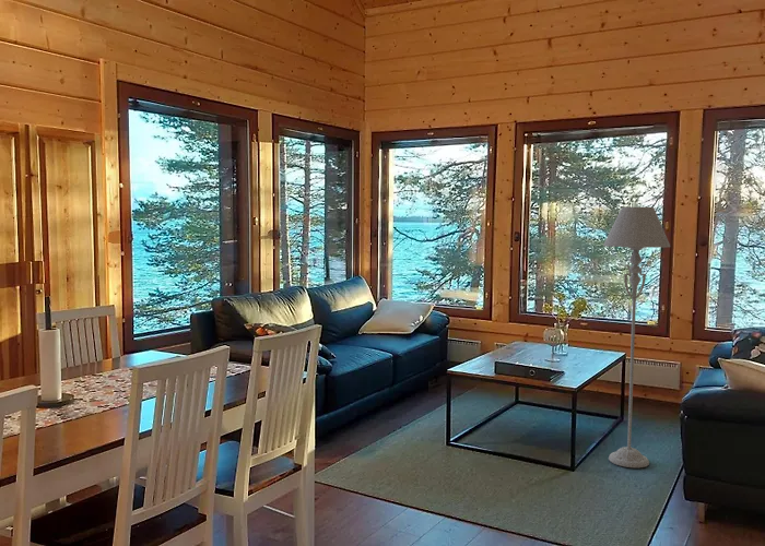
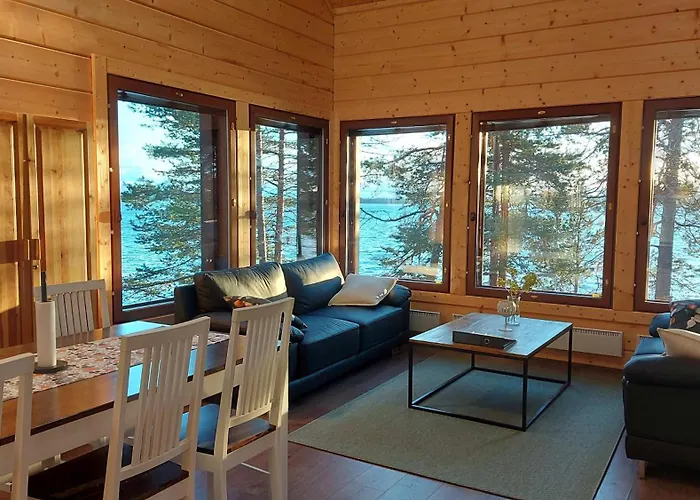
- floor lamp (633, 335)
